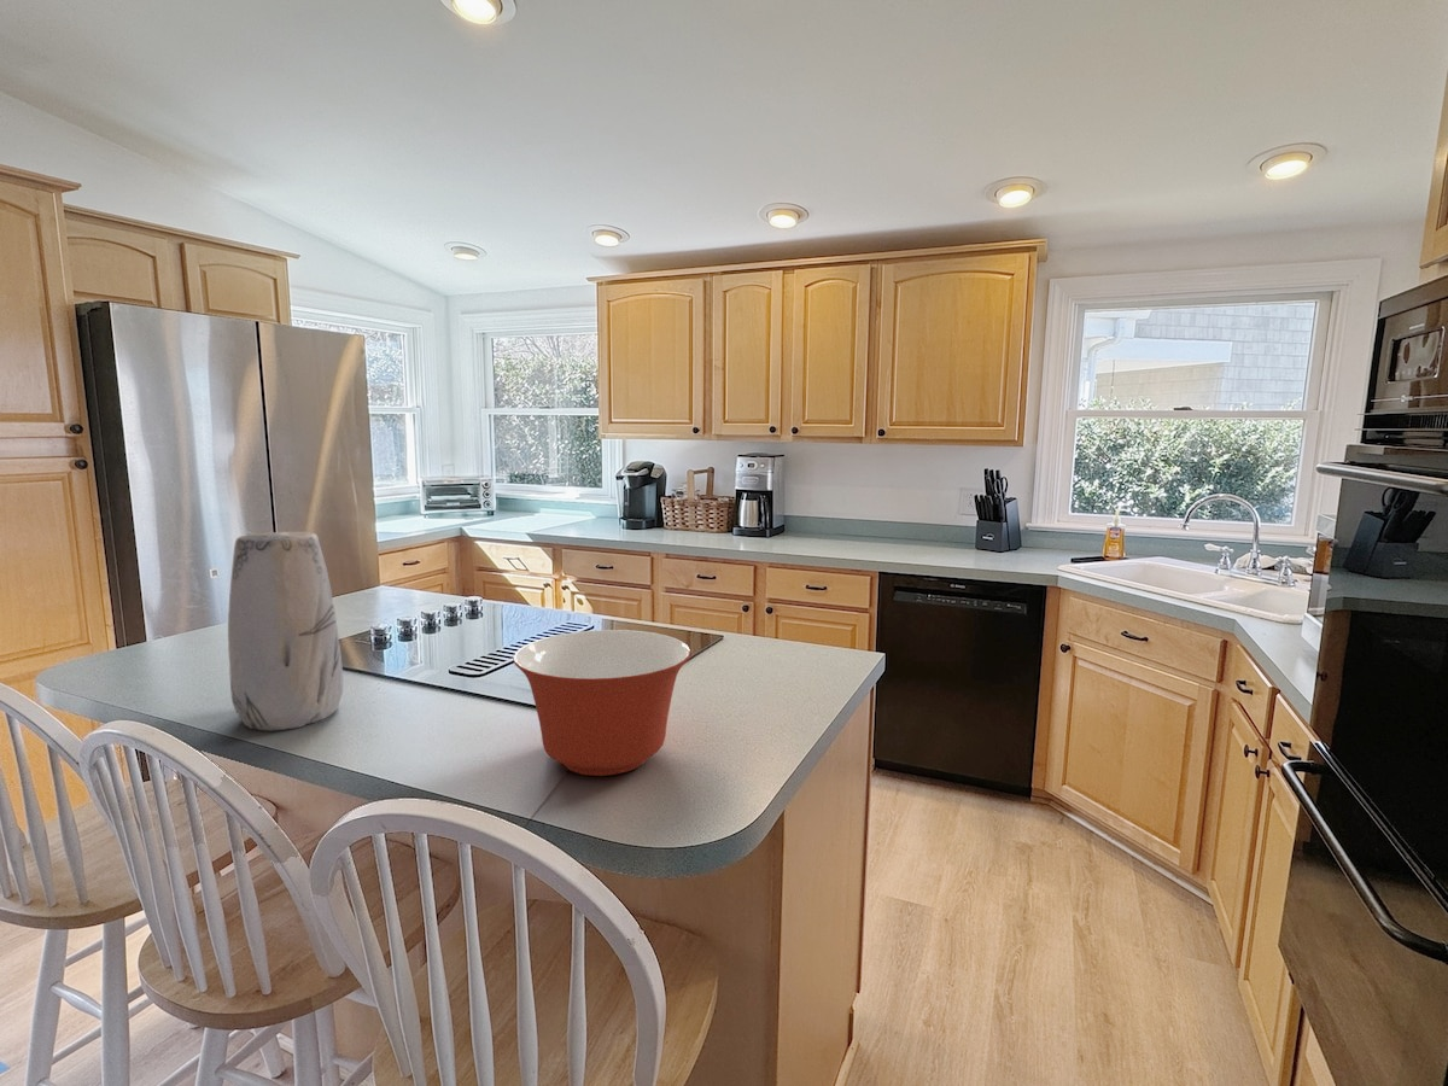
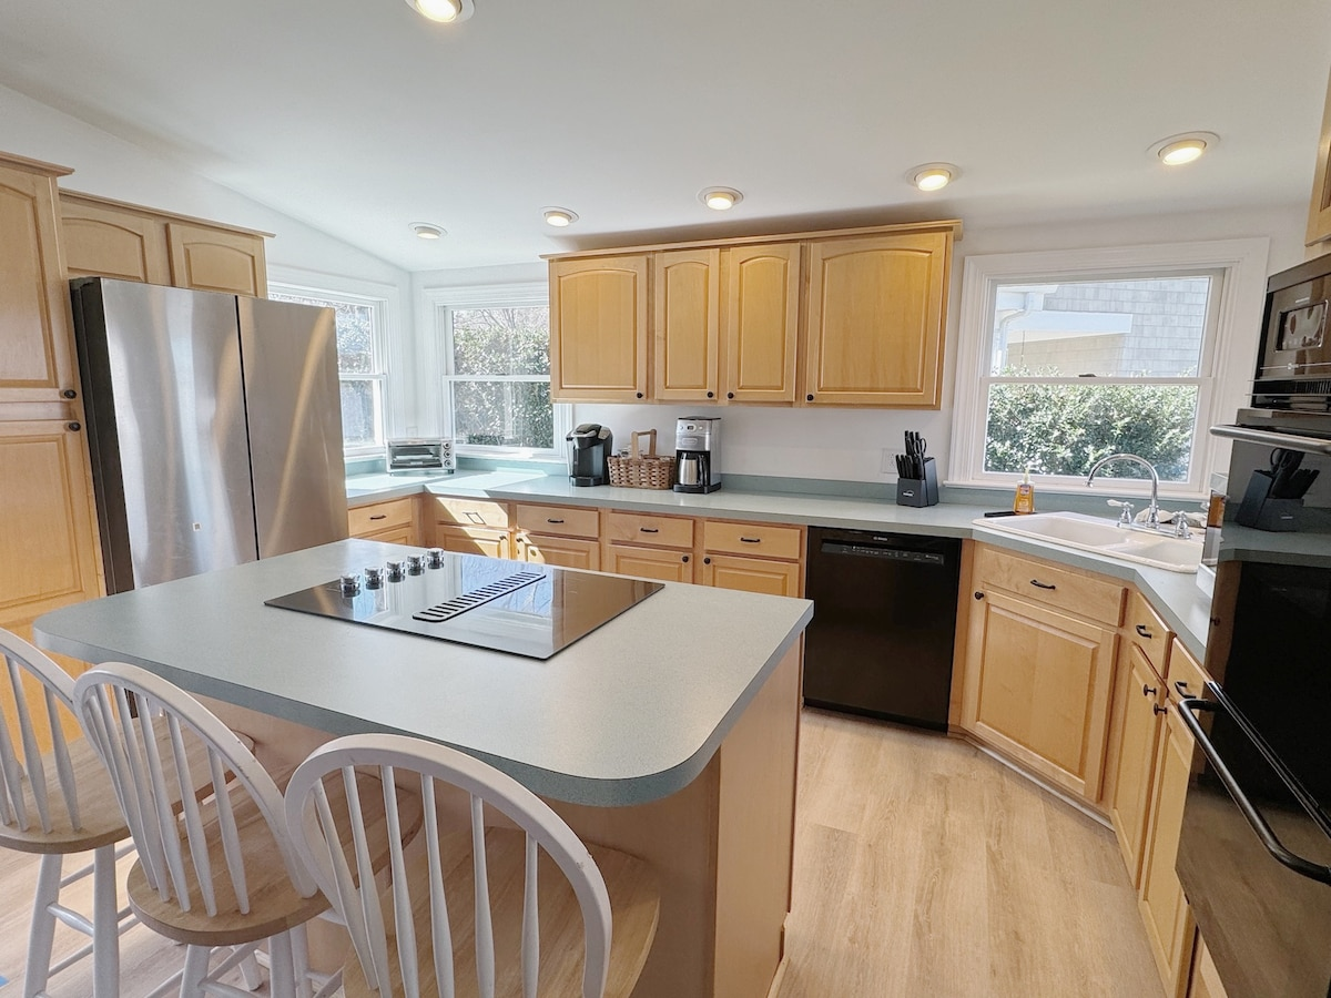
- mixing bowl (603, 703)
- vase (285, 627)
